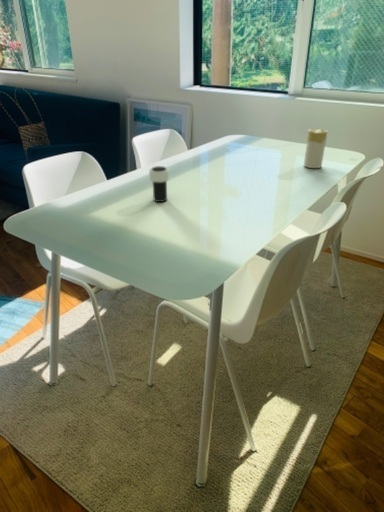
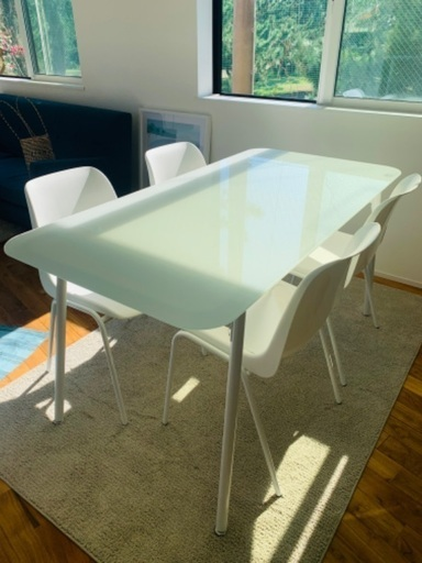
- candle (315, 148)
- cup (159, 184)
